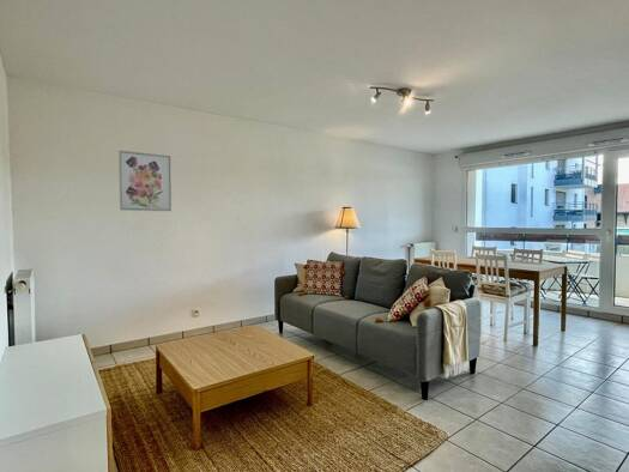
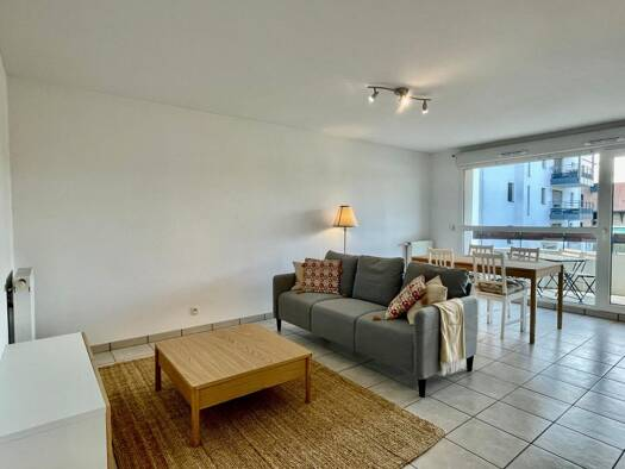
- wall art (146, 182)
